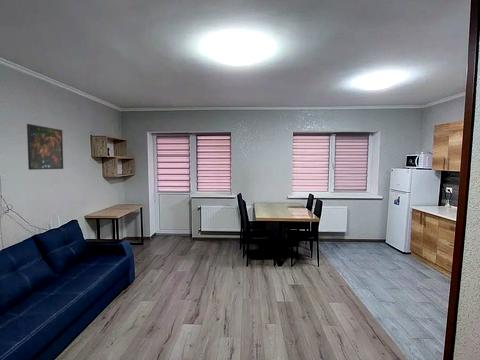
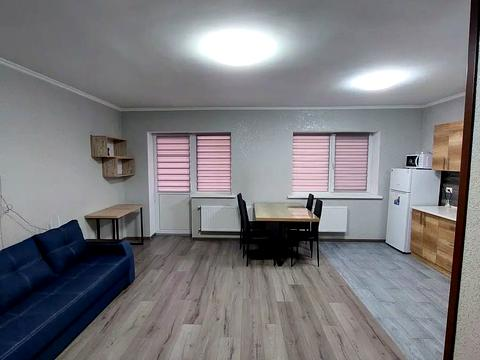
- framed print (46, 148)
